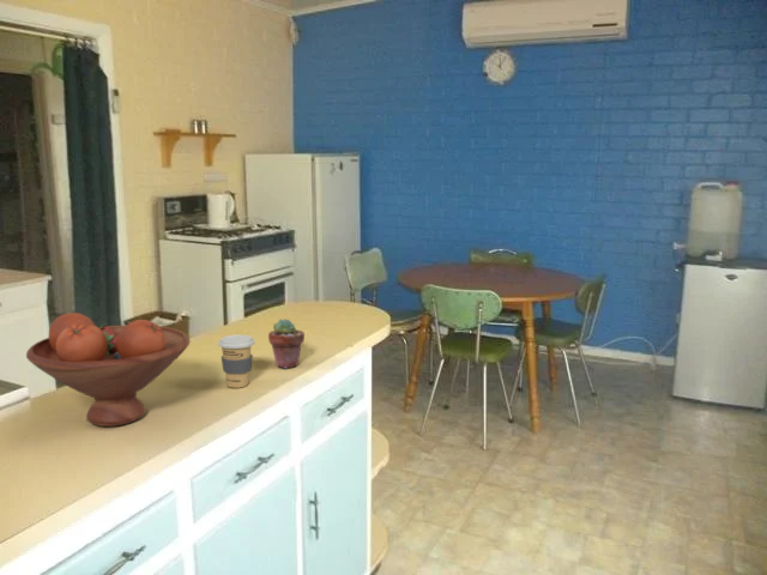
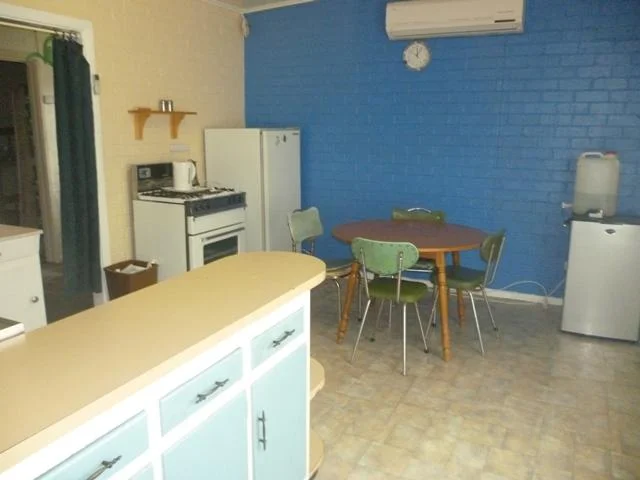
- potted succulent (286, 341)
- fruit bowl (113, 365)
- coffee cup (236, 361)
